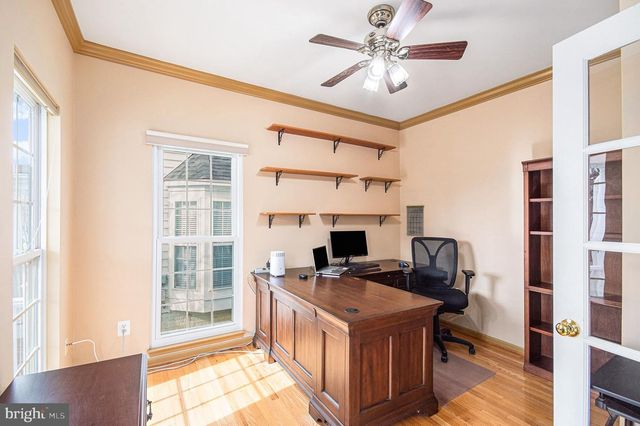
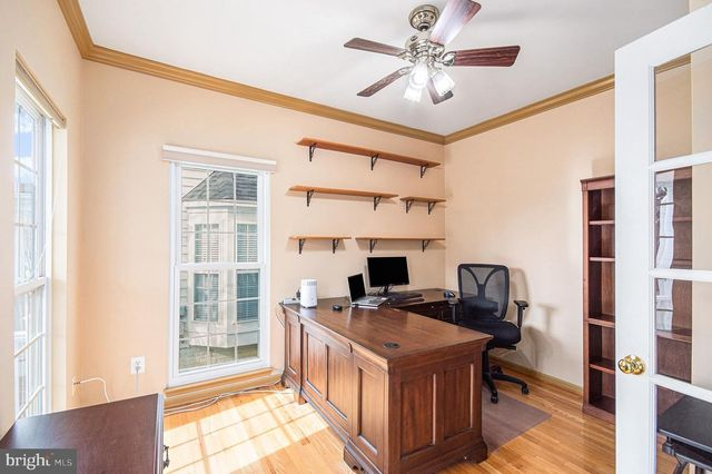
- calendar (415, 217)
